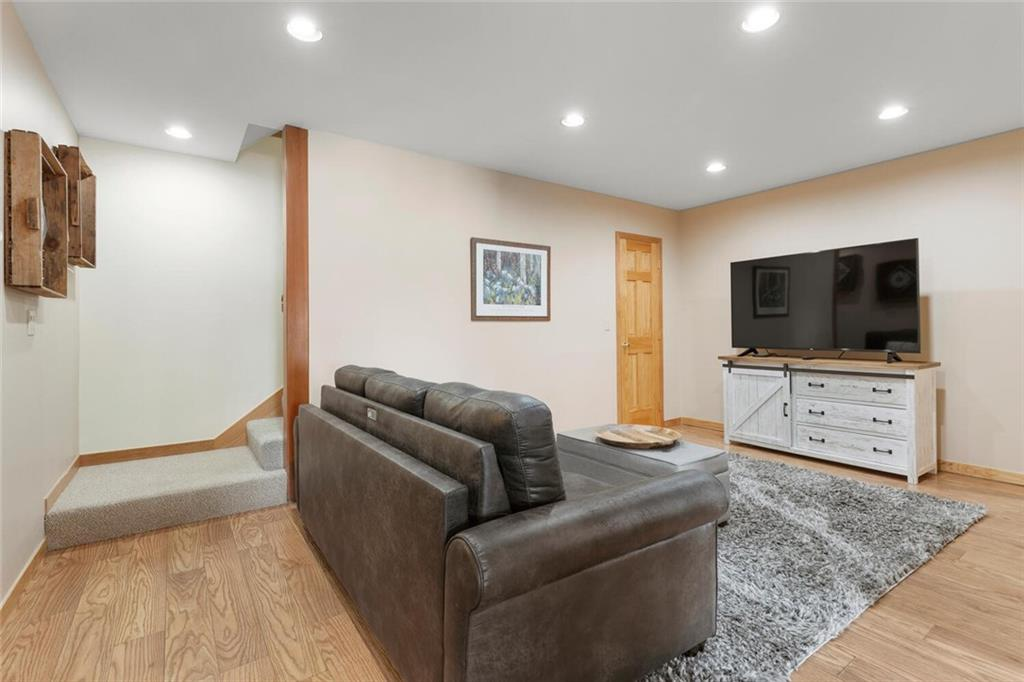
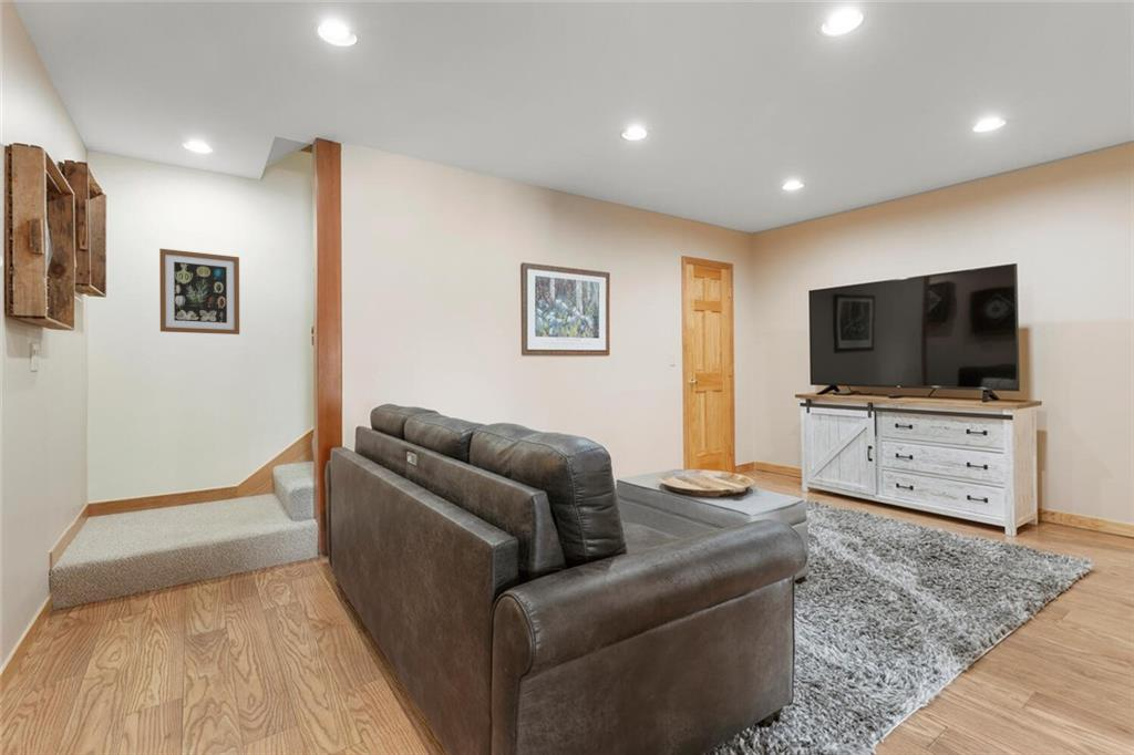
+ wall art (200, 292)
